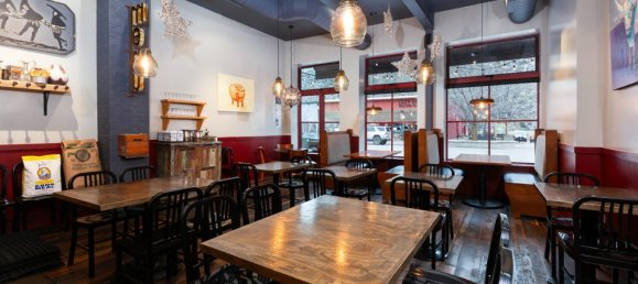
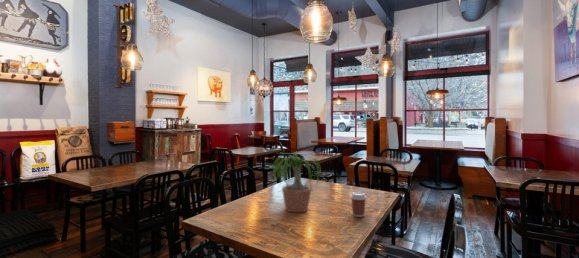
+ potted plant (288, 181)
+ coffee cup (358, 204)
